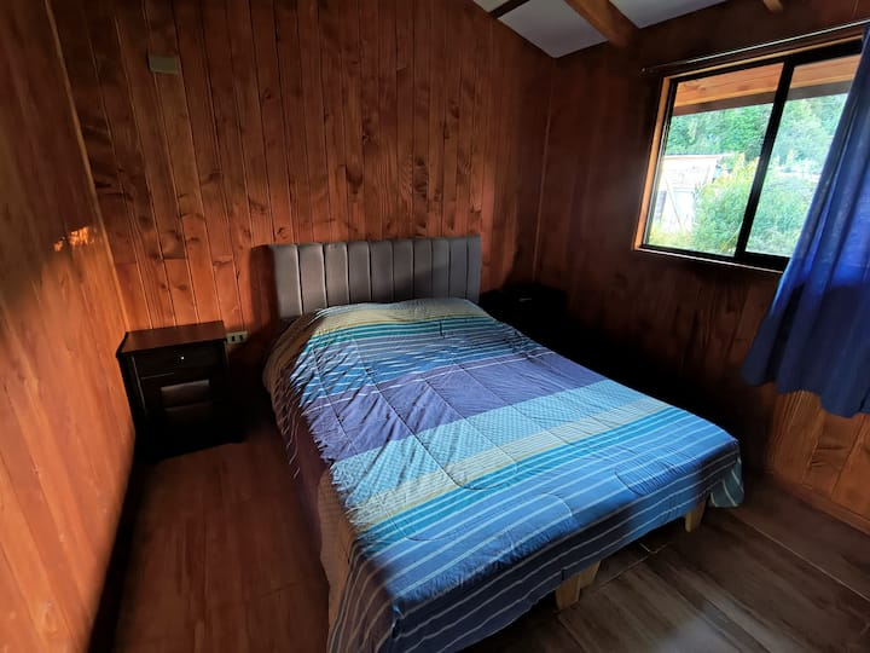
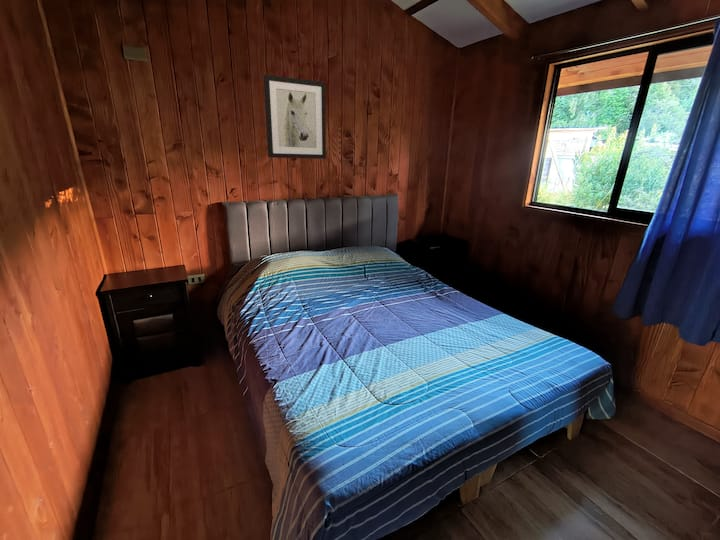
+ wall art (296, 119)
